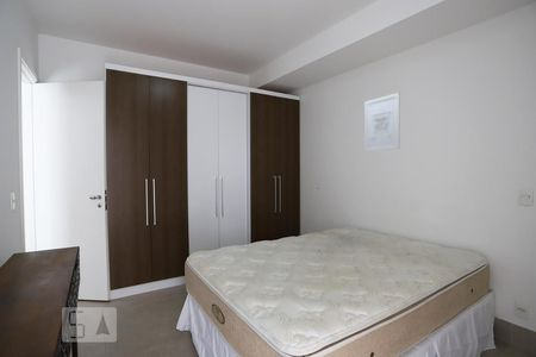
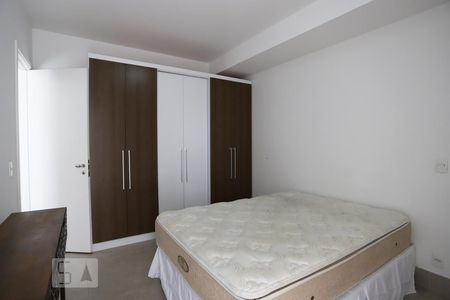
- wall art (381, 124)
